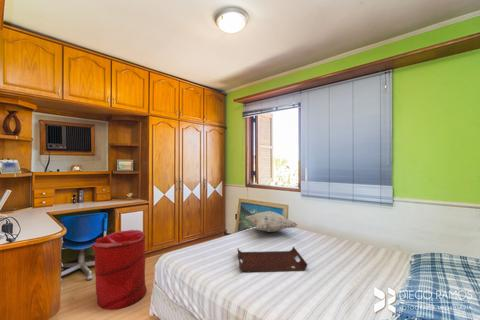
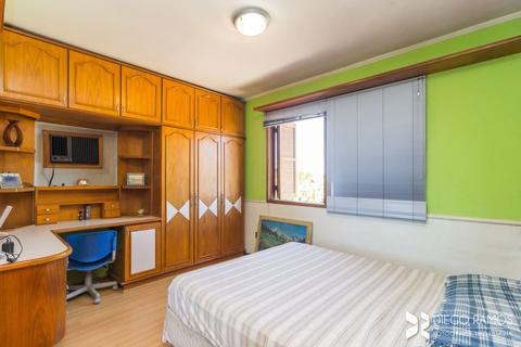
- serving tray (269, 258)
- decorative pillow (269, 221)
- laundry hamper (120, 265)
